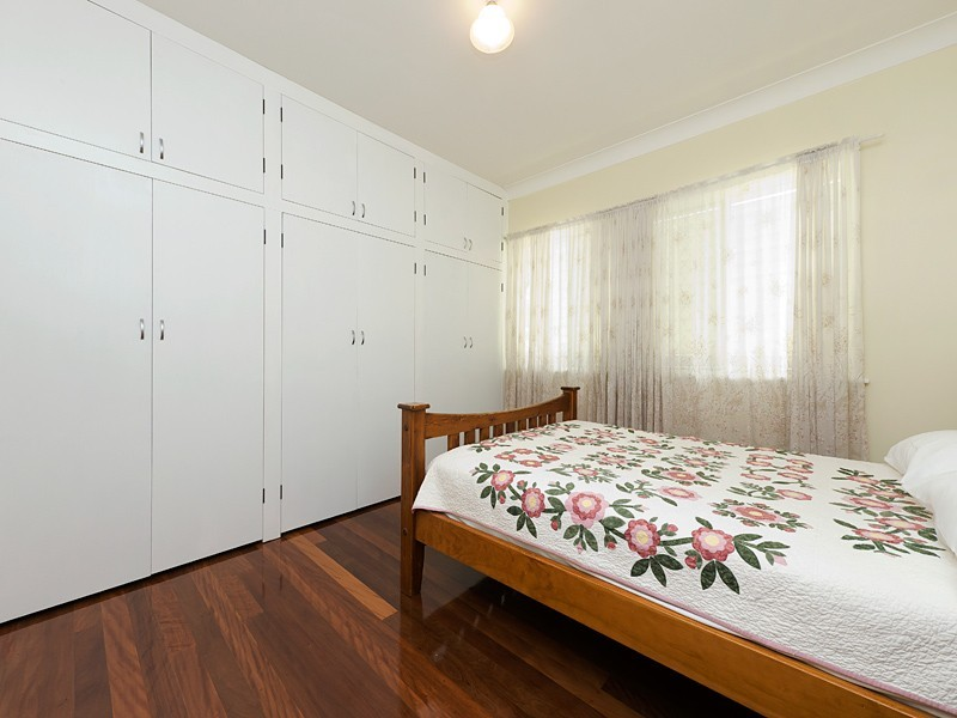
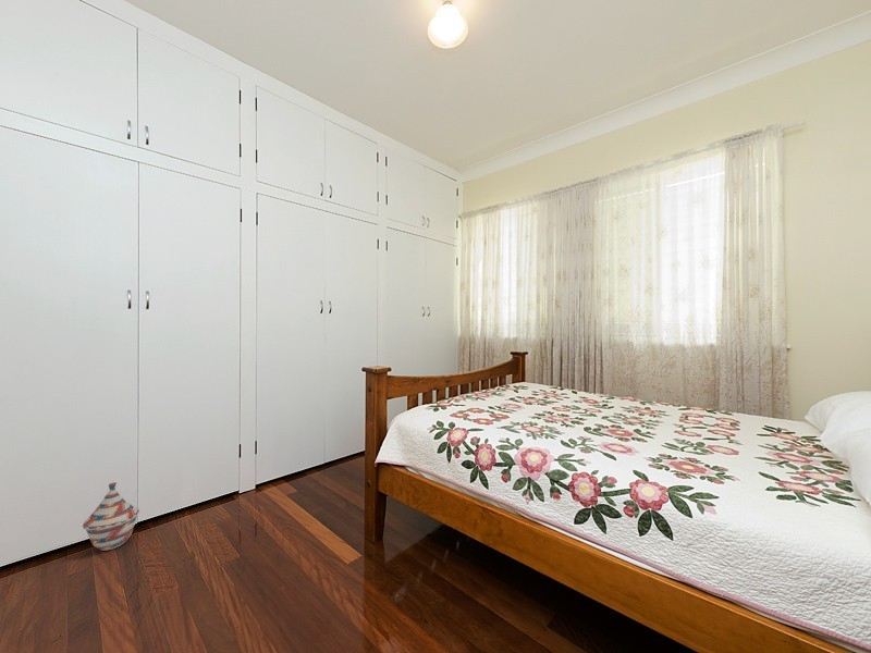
+ woven basket (111, 514)
